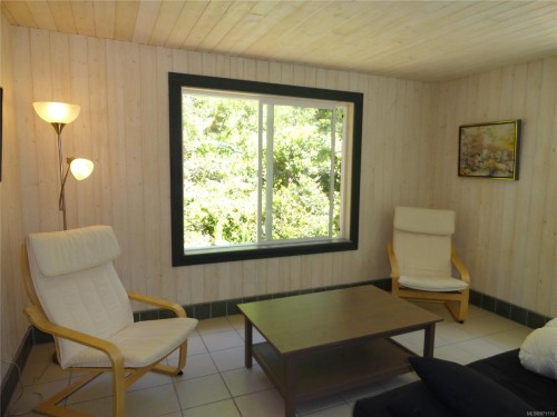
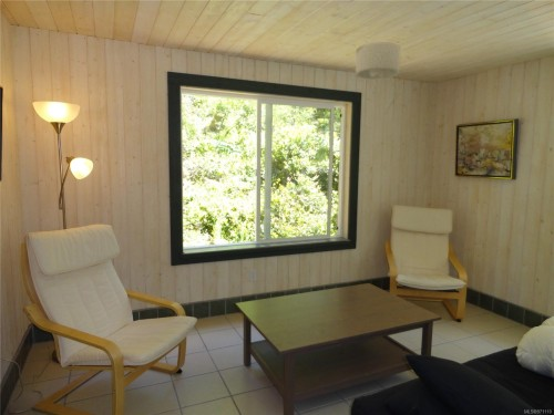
+ ceiling light (377, 63)
